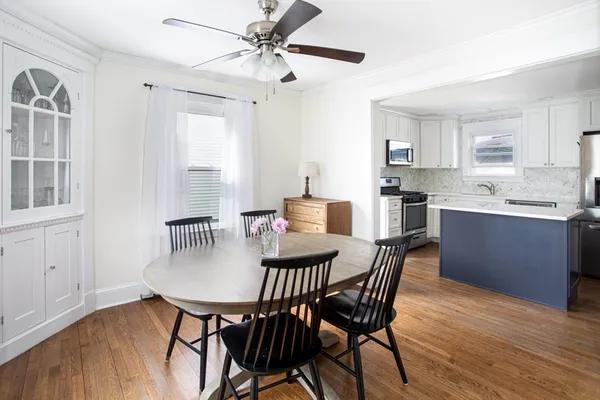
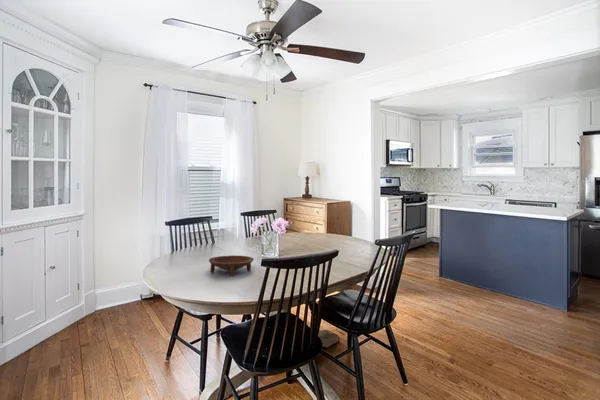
+ bowl (231, 264)
